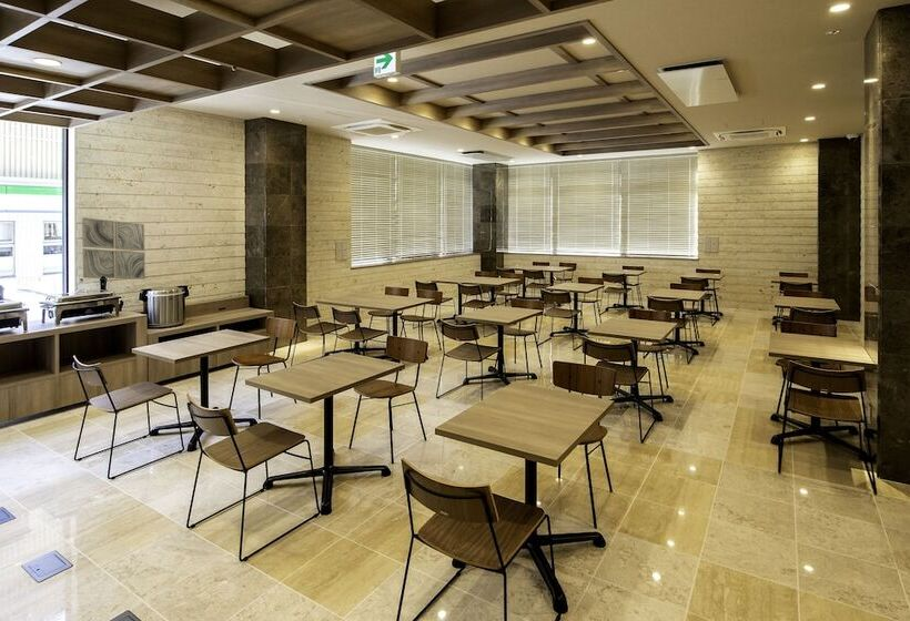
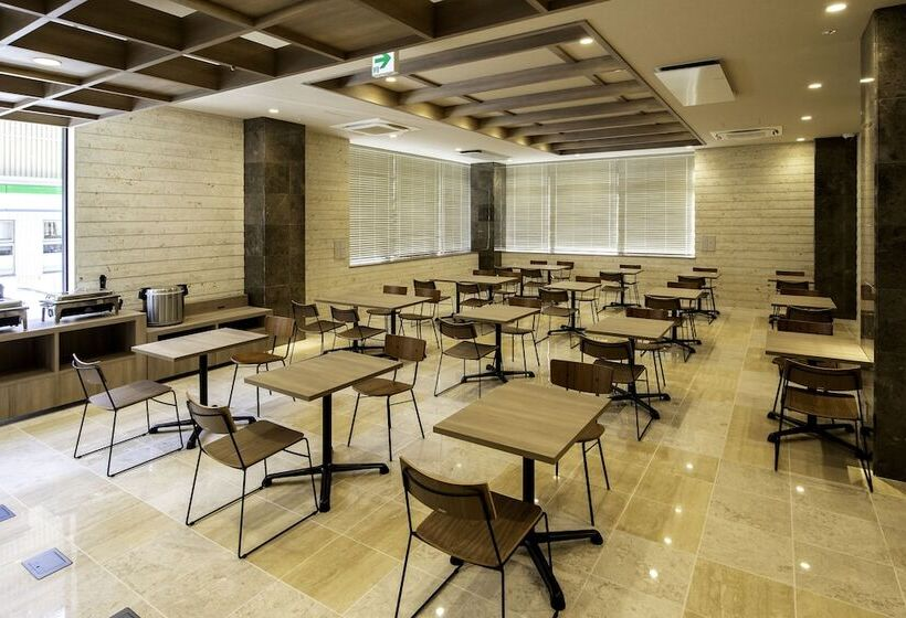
- wall art (115, 248)
